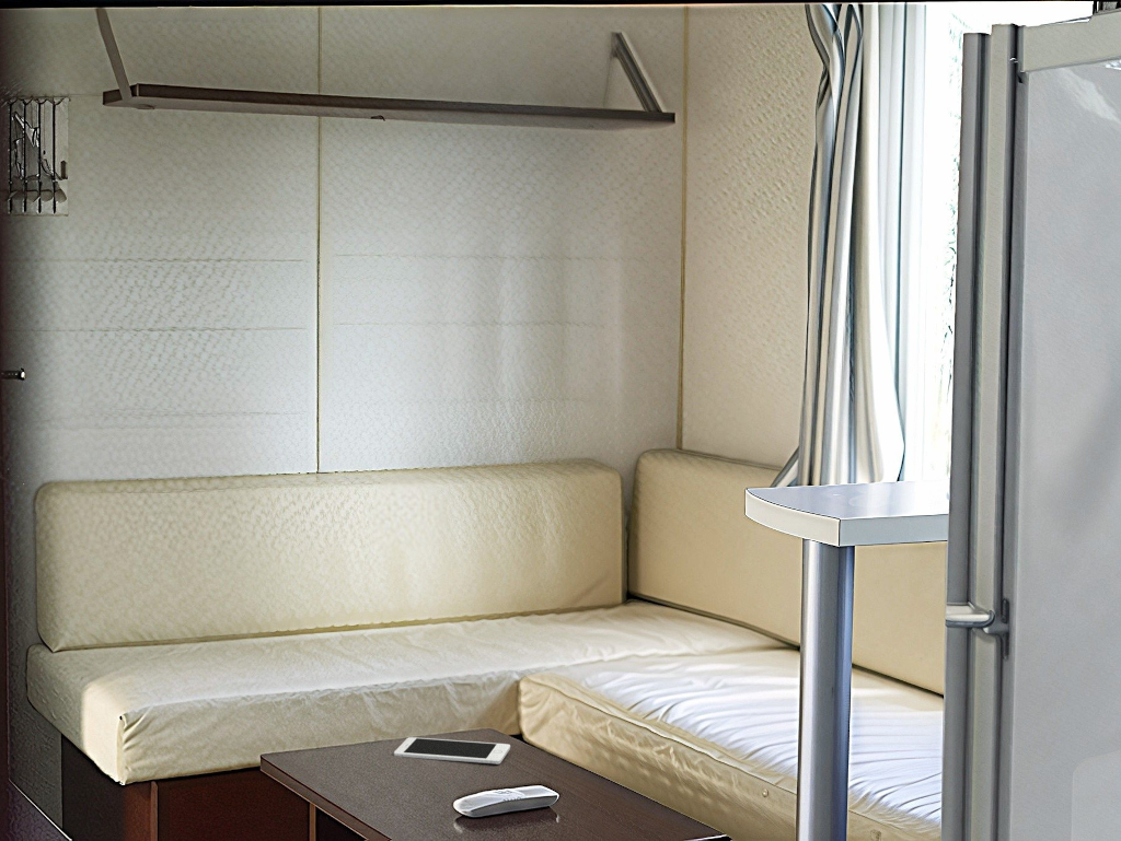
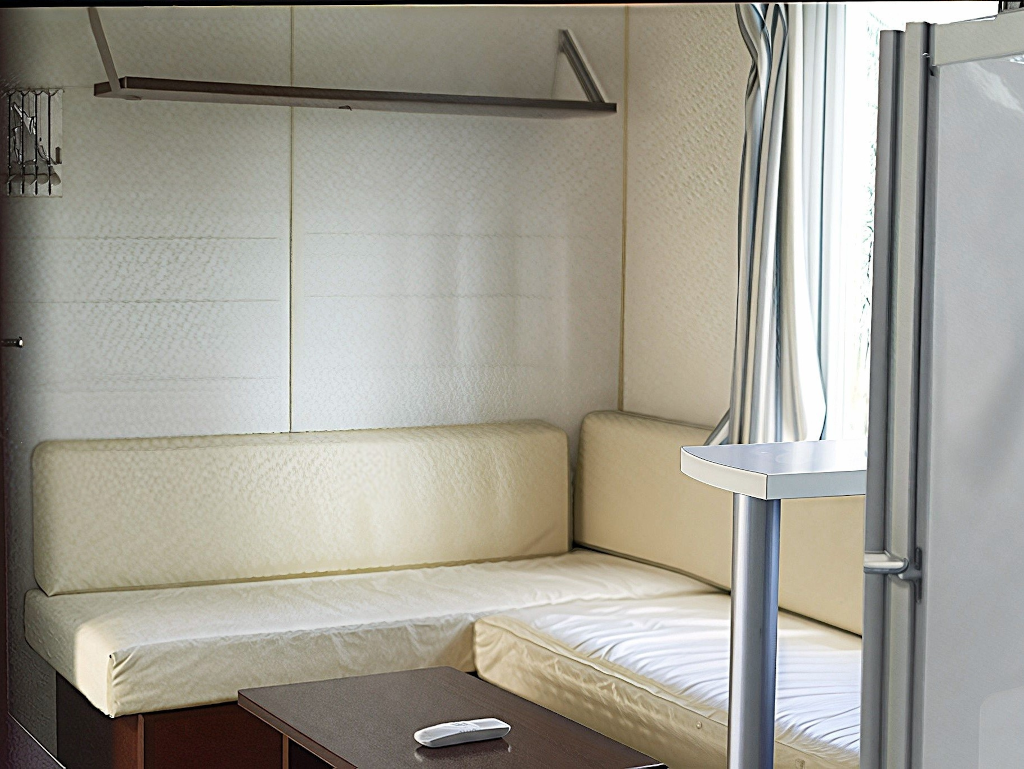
- cell phone (452, 750)
